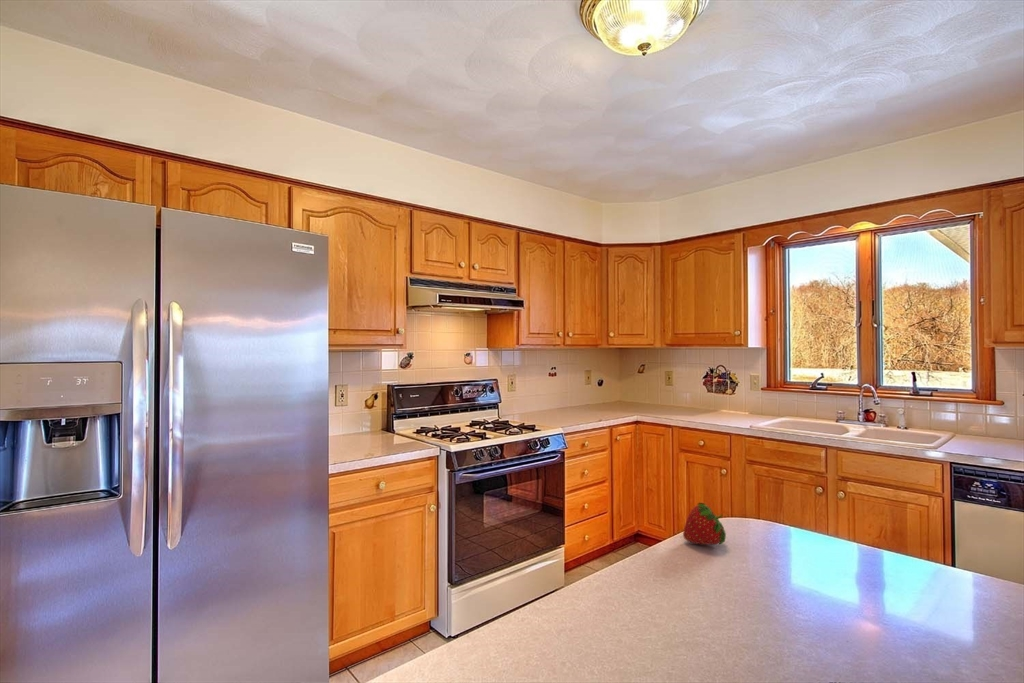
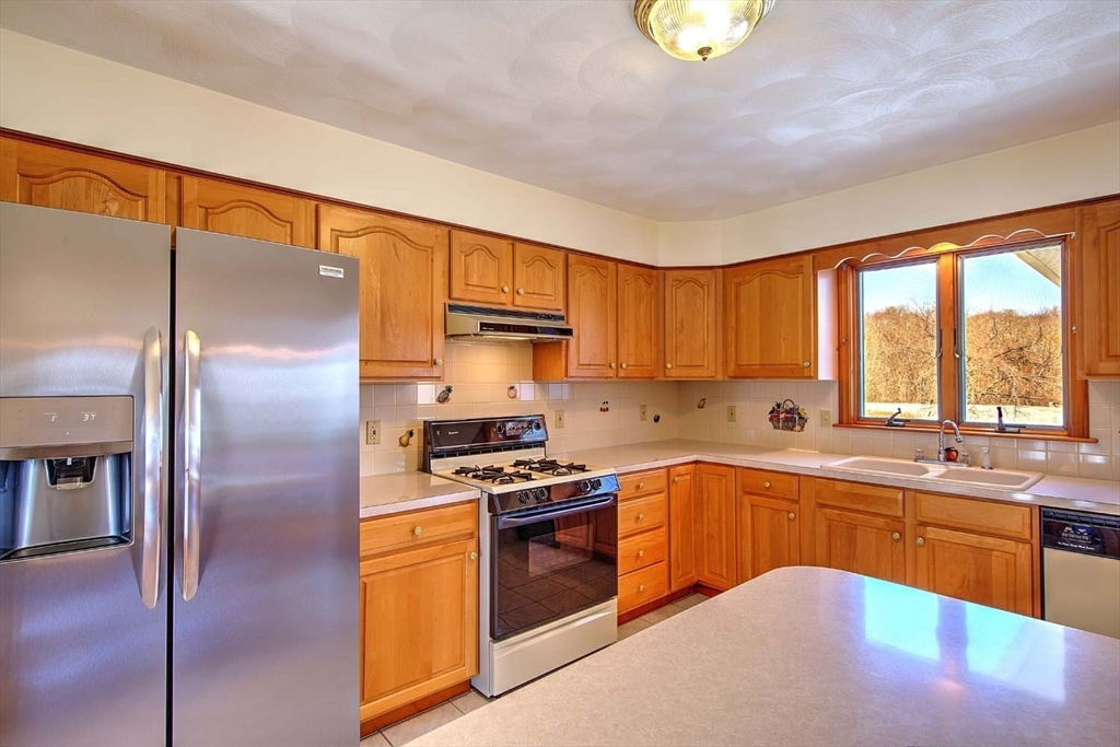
- fruit (707, 523)
